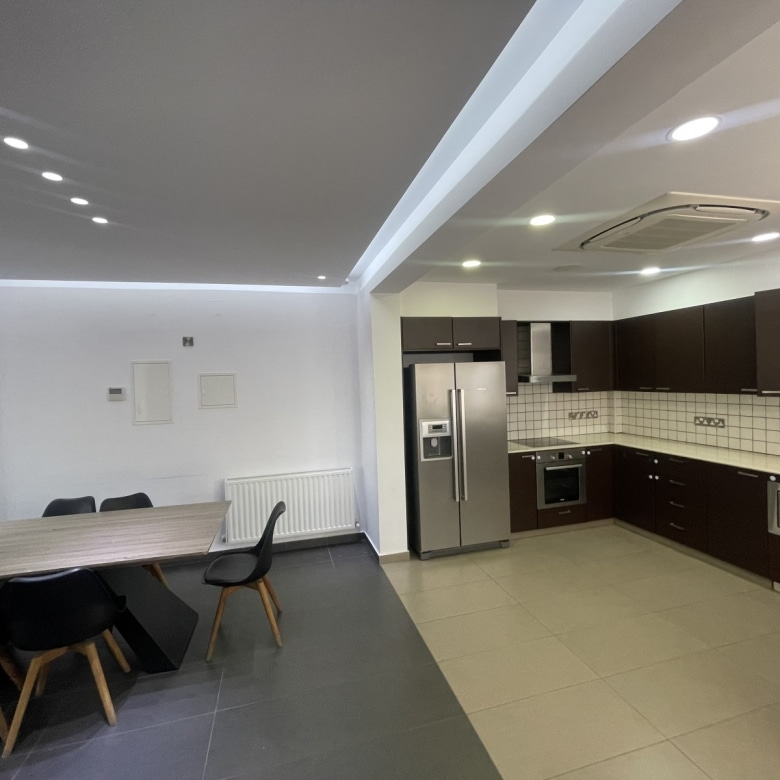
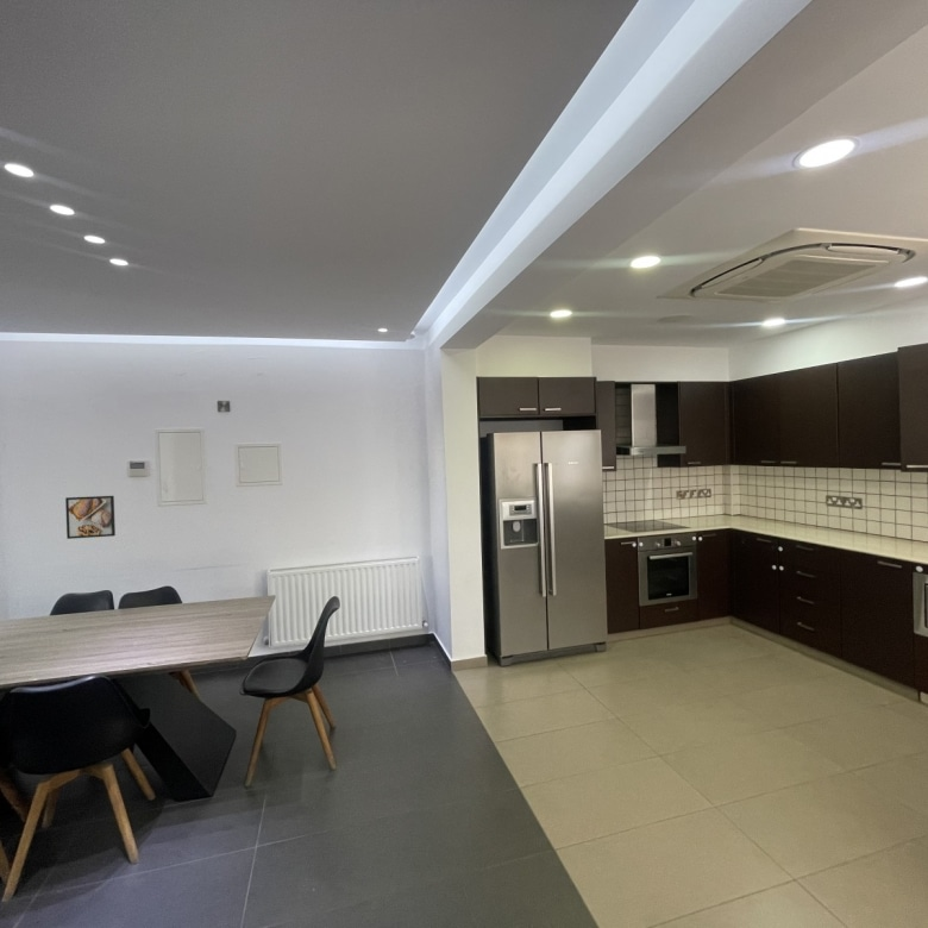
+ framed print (90, 516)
